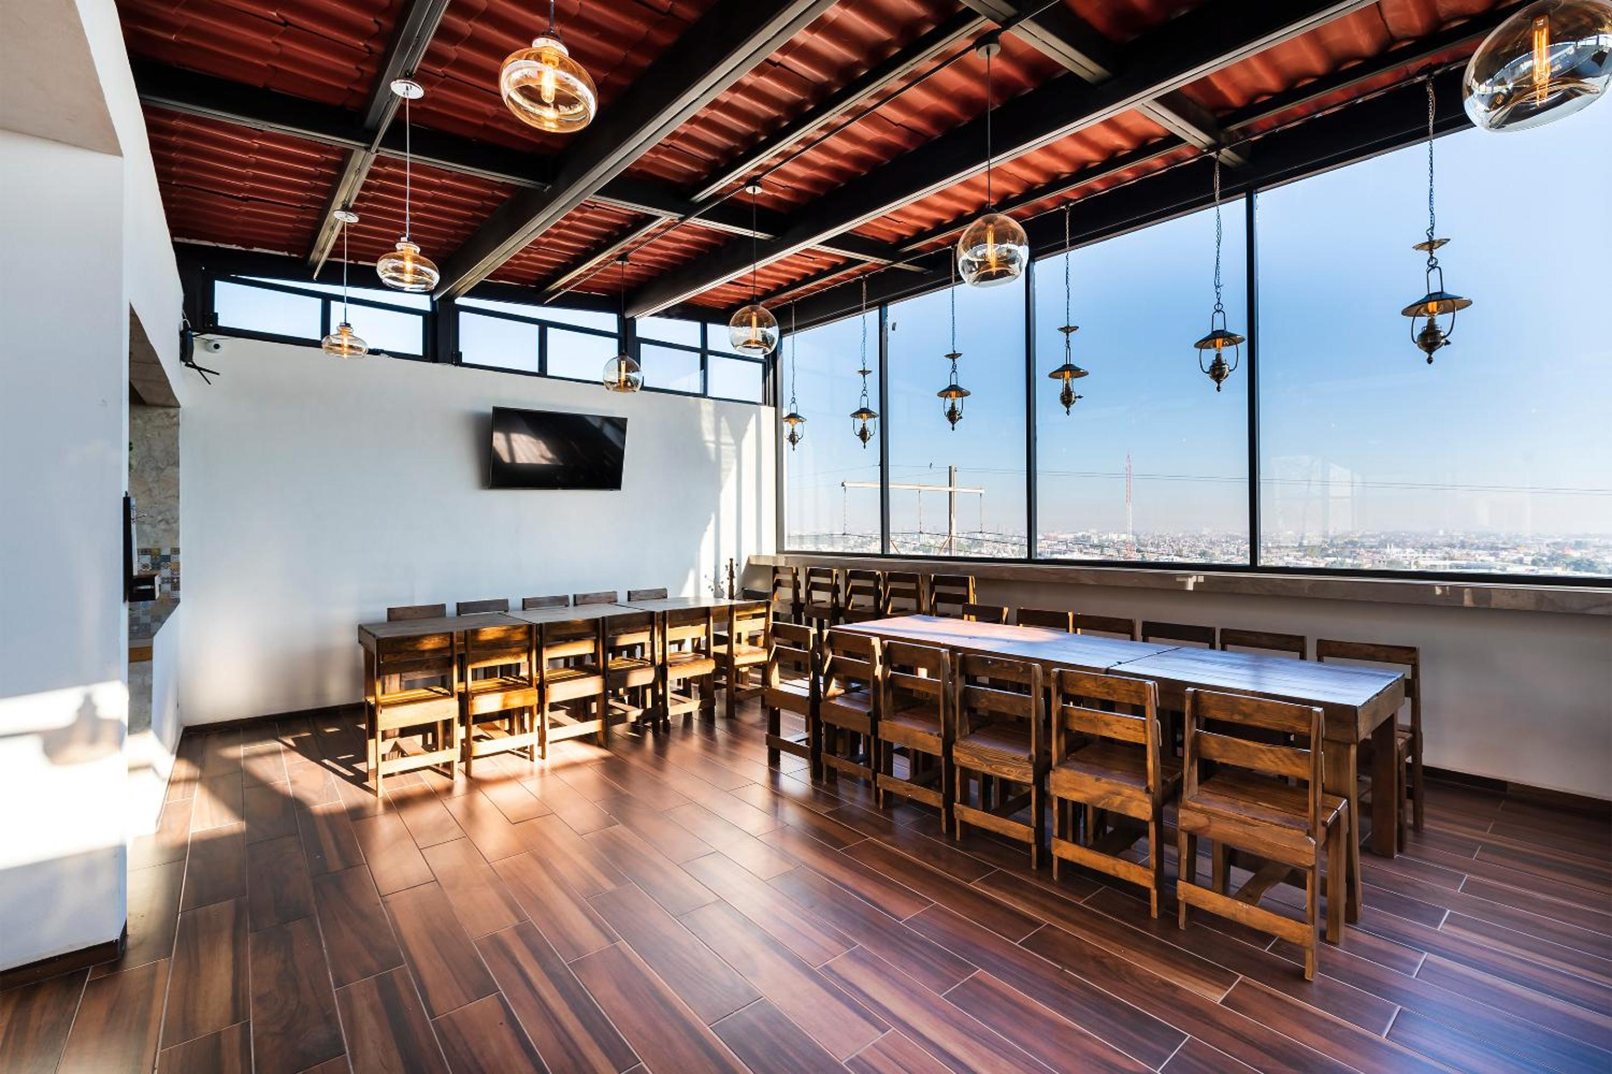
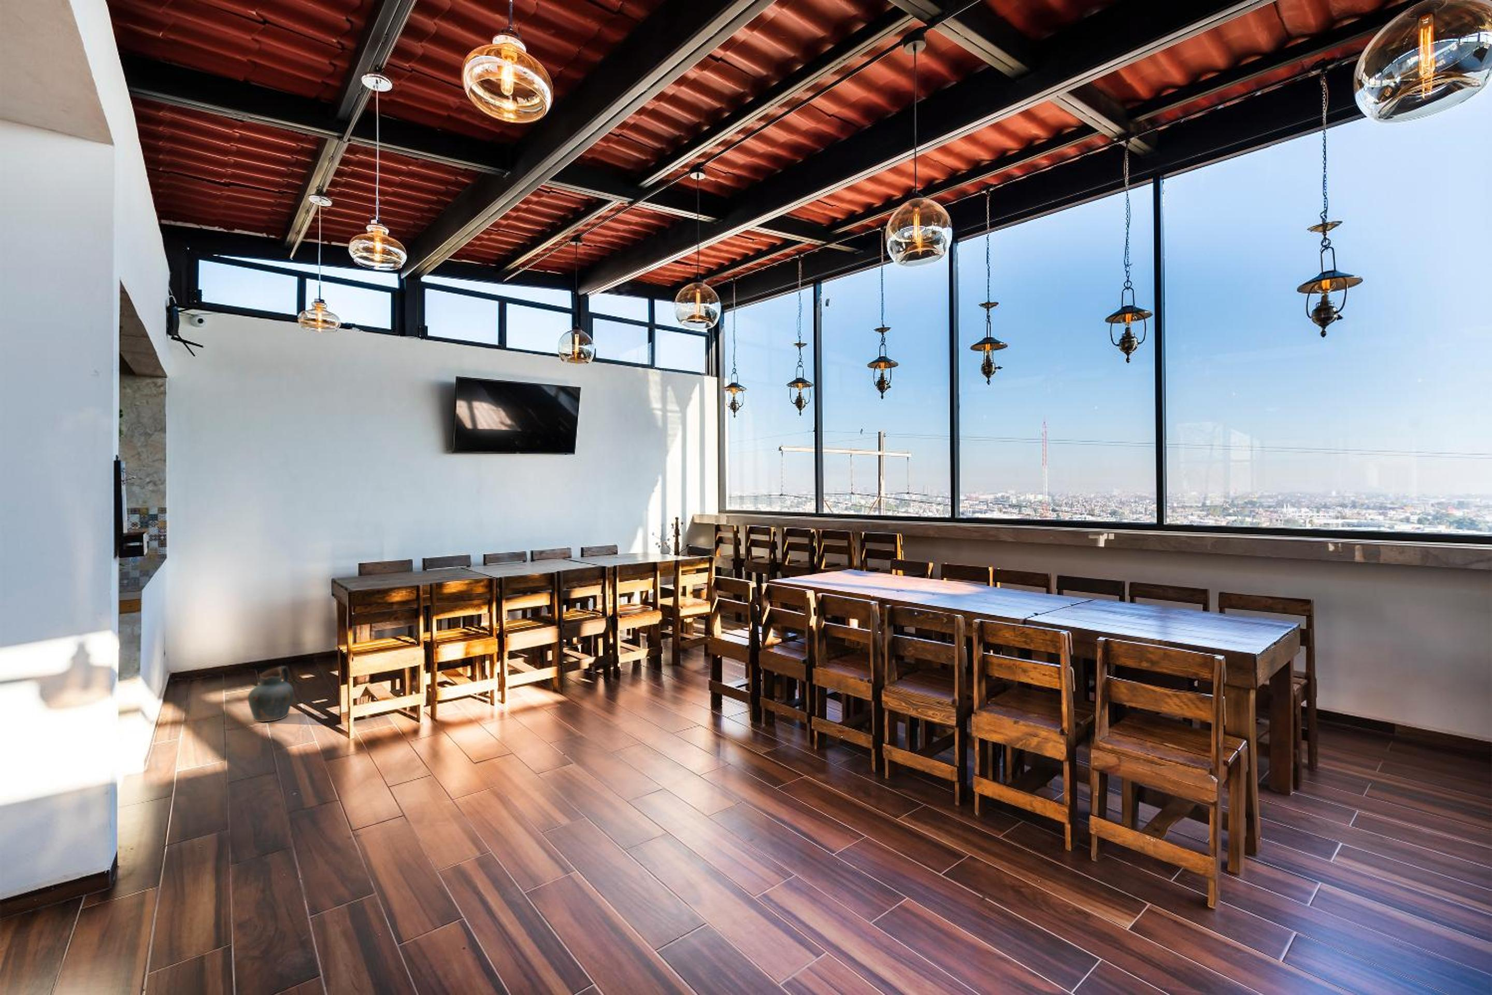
+ ceramic jug (271, 693)
